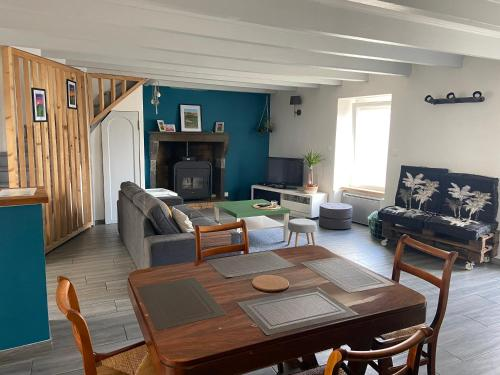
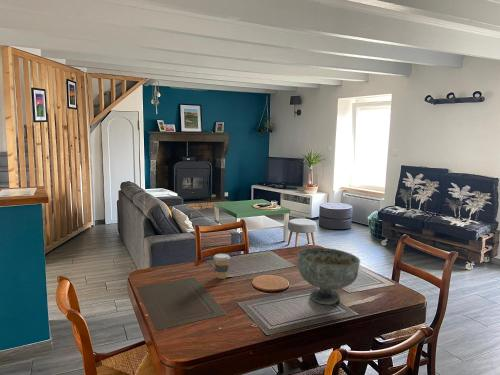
+ coffee cup (221, 266)
+ decorative bowl (326, 276)
